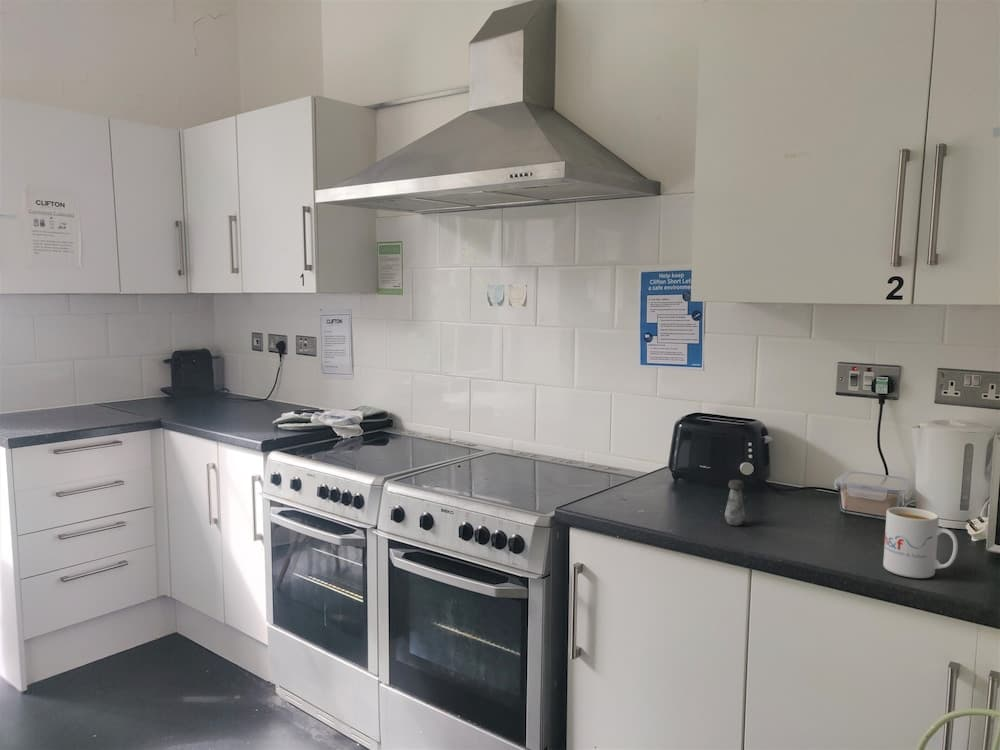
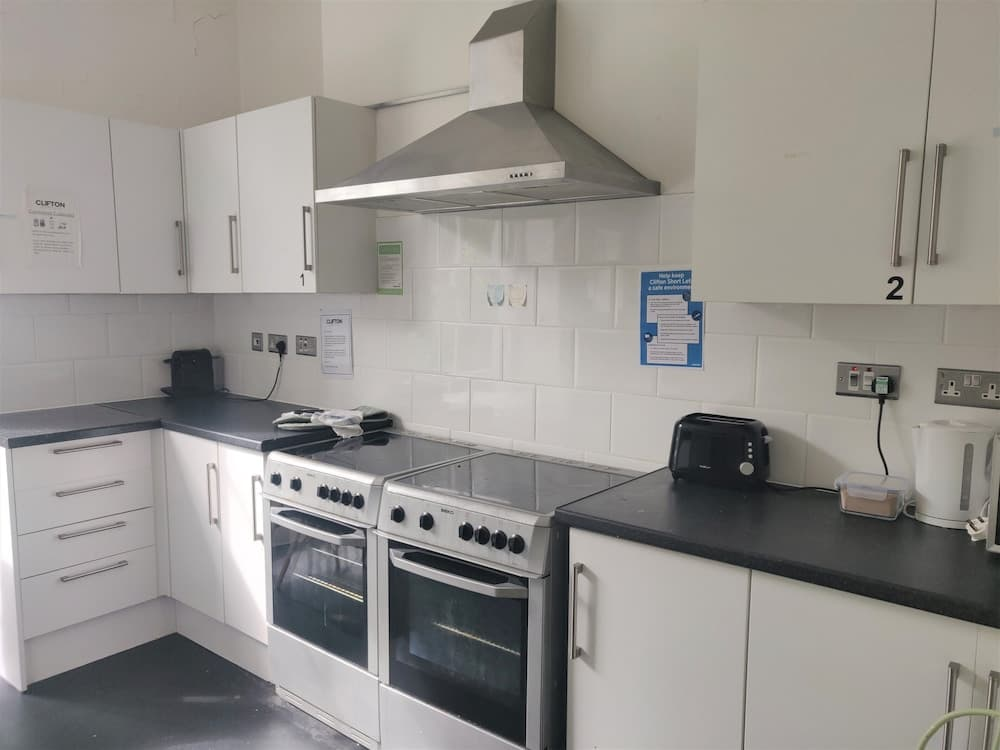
- mug (920, 544)
- salt shaker (735, 502)
